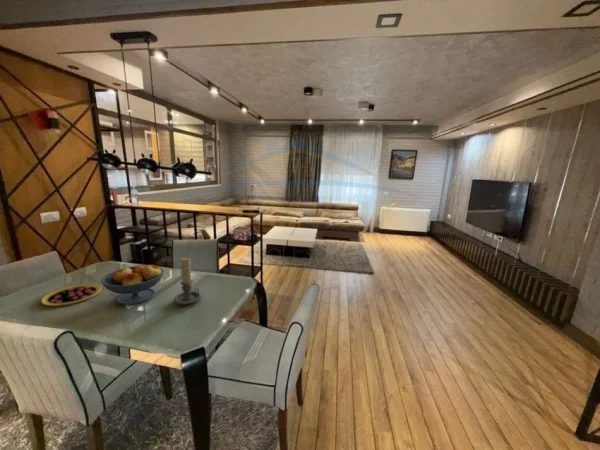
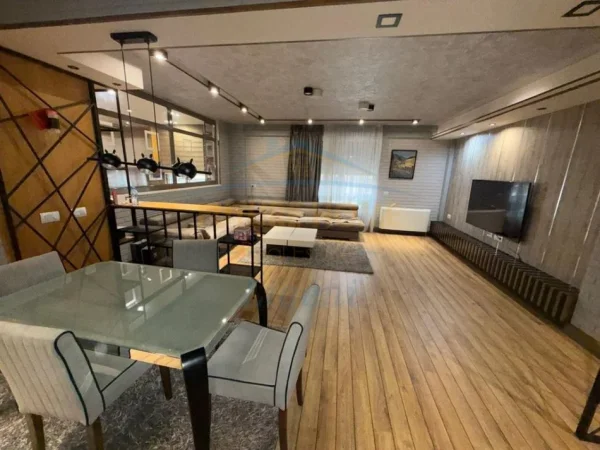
- candle holder (188, 278)
- pizza (73, 294)
- fruit bowl (135, 281)
